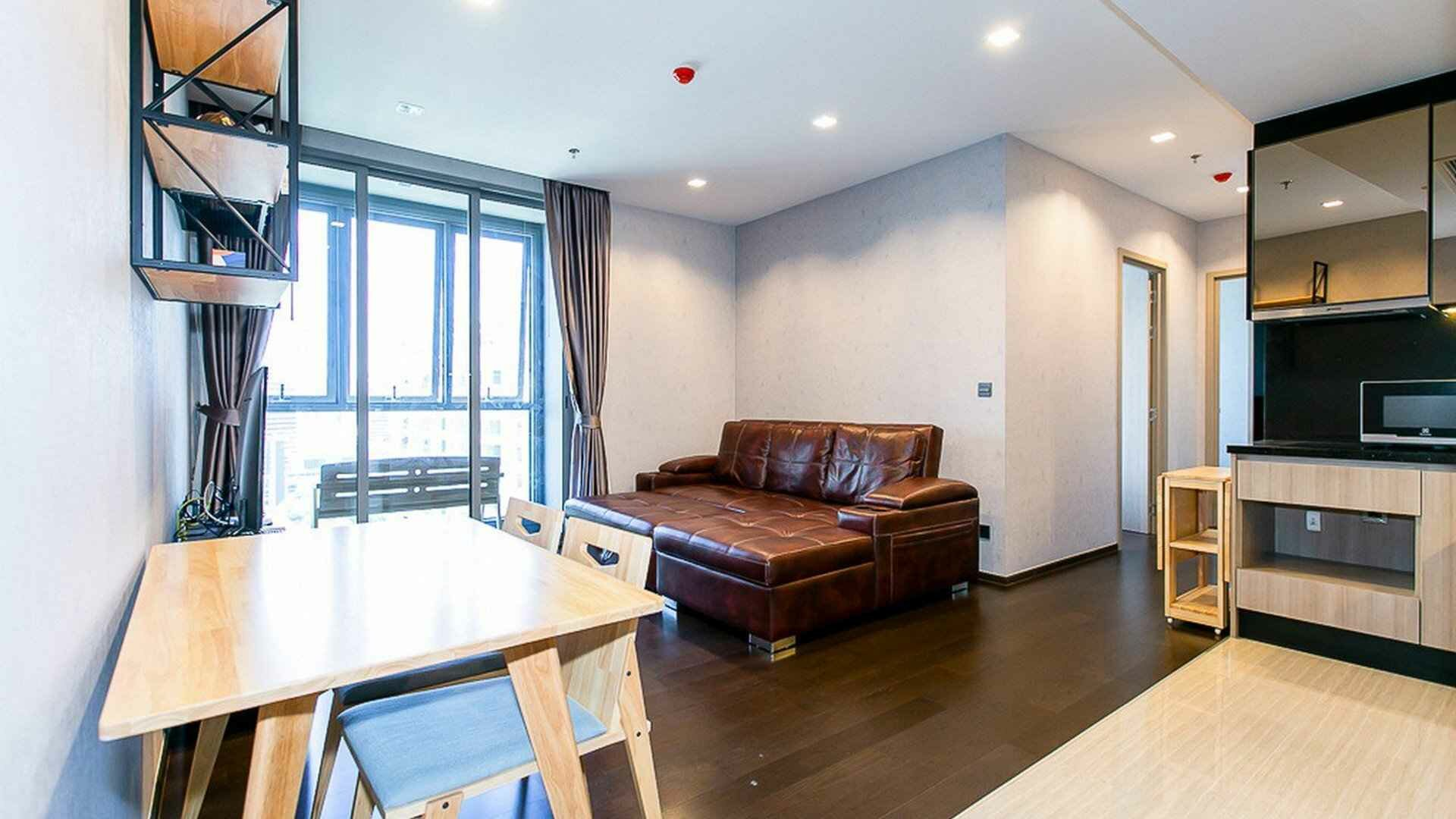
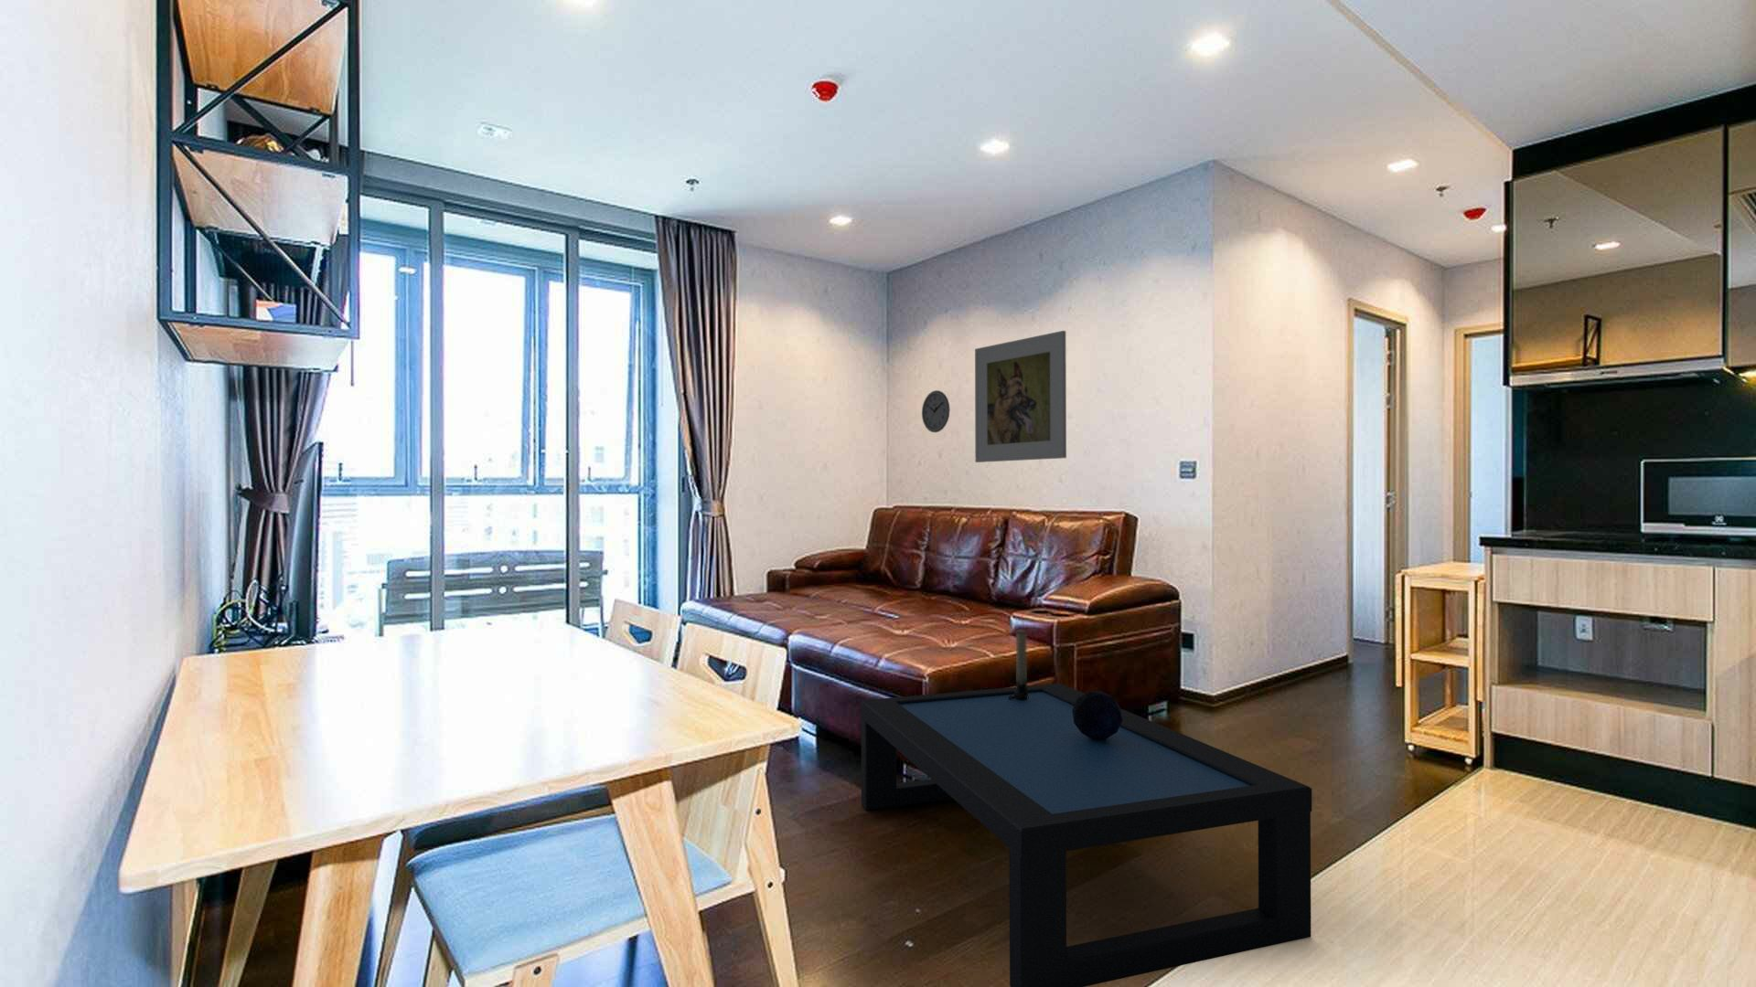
+ wall clock (935, 411)
+ coffee table (1047, 797)
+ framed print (1018, 400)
+ candle (1017, 660)
+ decorative orb (1096, 710)
